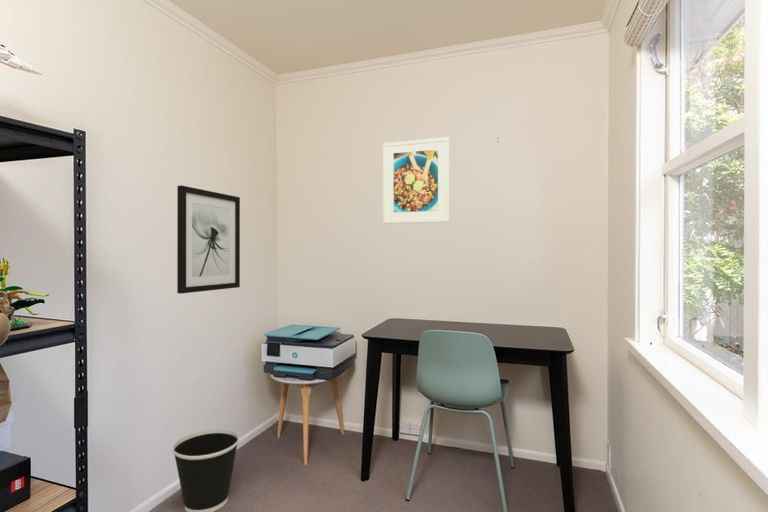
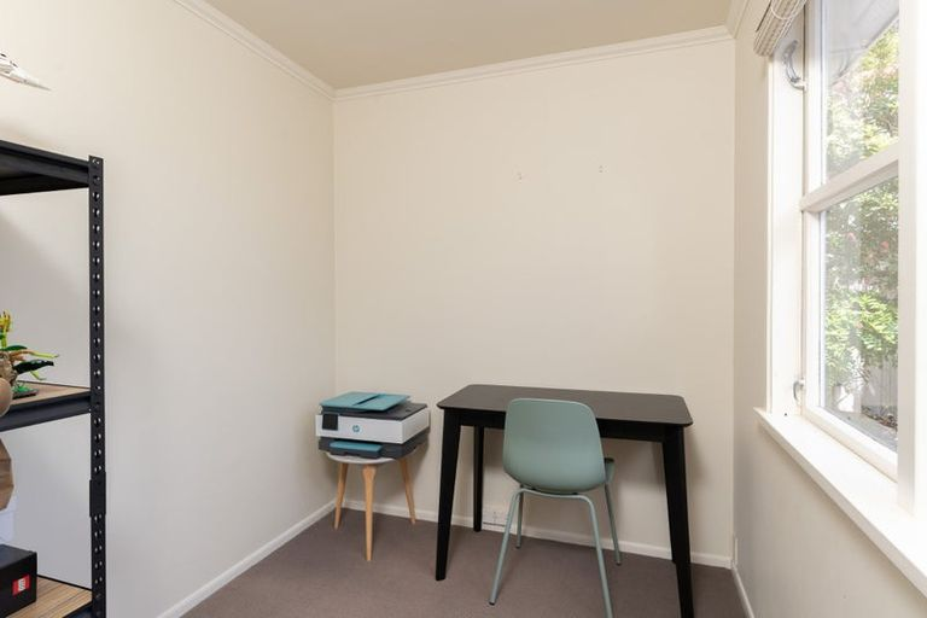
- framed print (415, 181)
- wastebasket (206, 472)
- wall art (211, 241)
